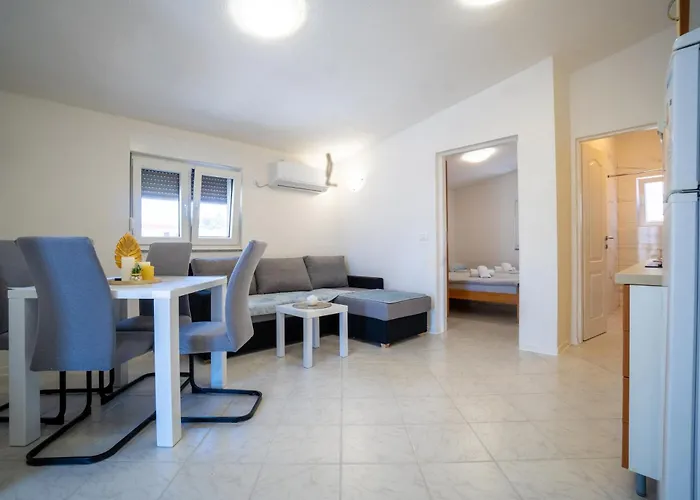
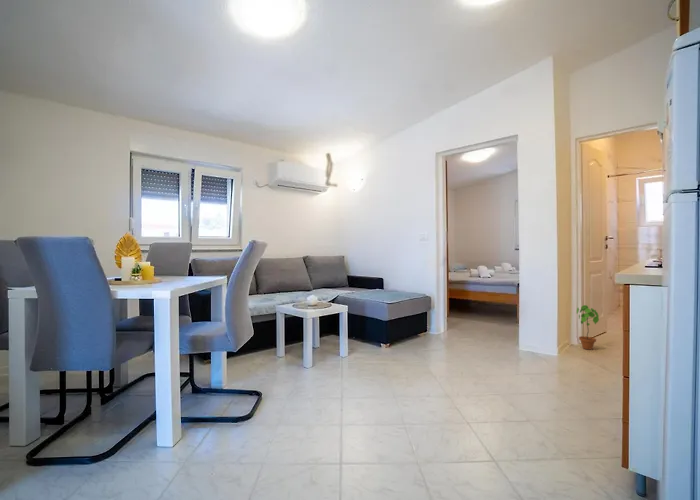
+ potted plant (587, 326)
